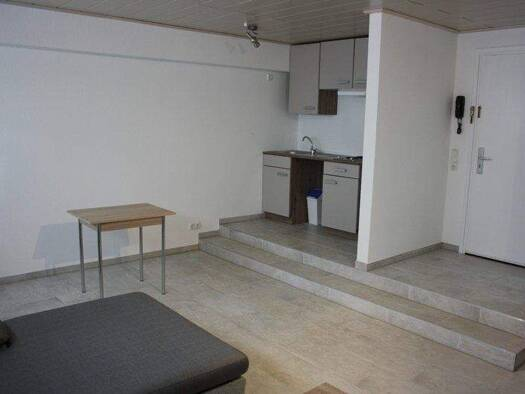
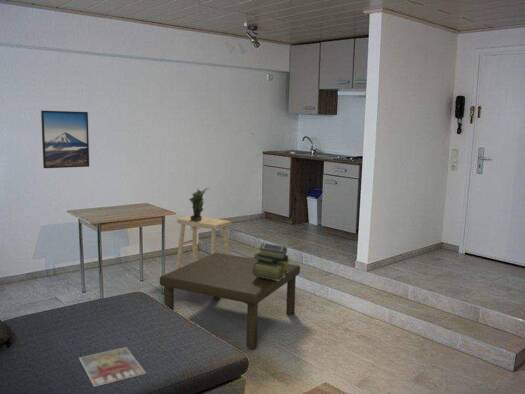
+ coffee table (232, 296)
+ stool (196, 251)
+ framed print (66, 139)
+ magazine (111, 365)
+ potted plant (199, 203)
+ stack of books (270, 260)
